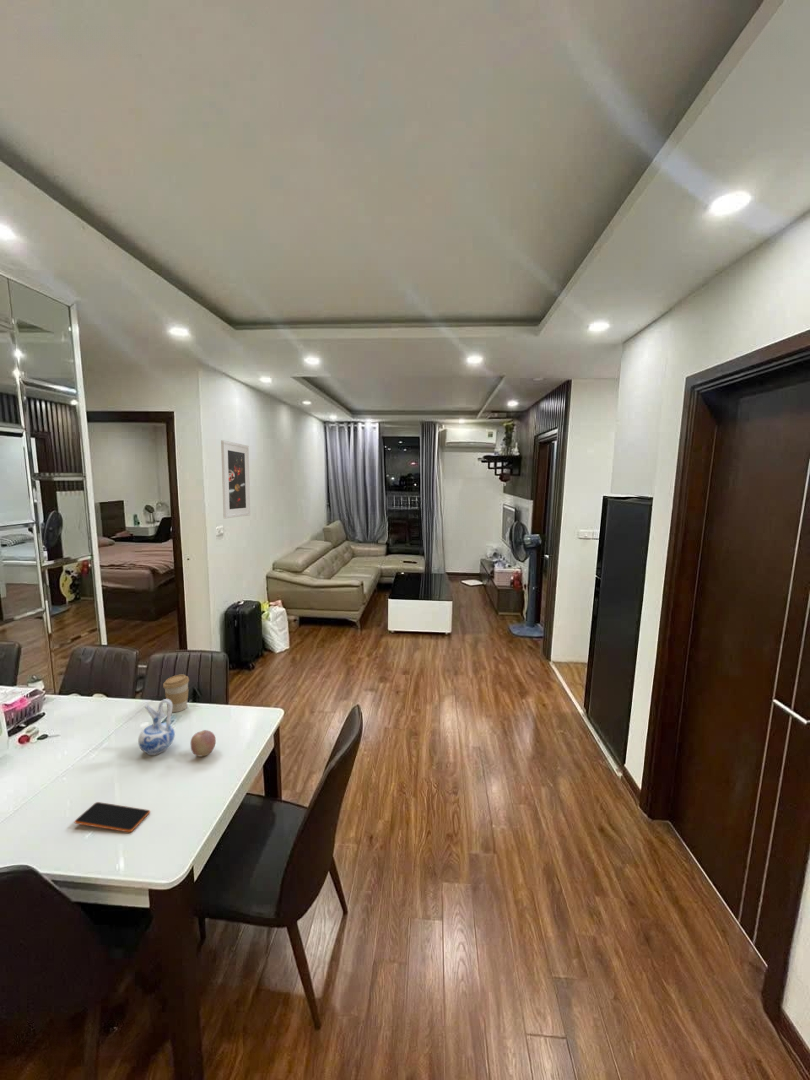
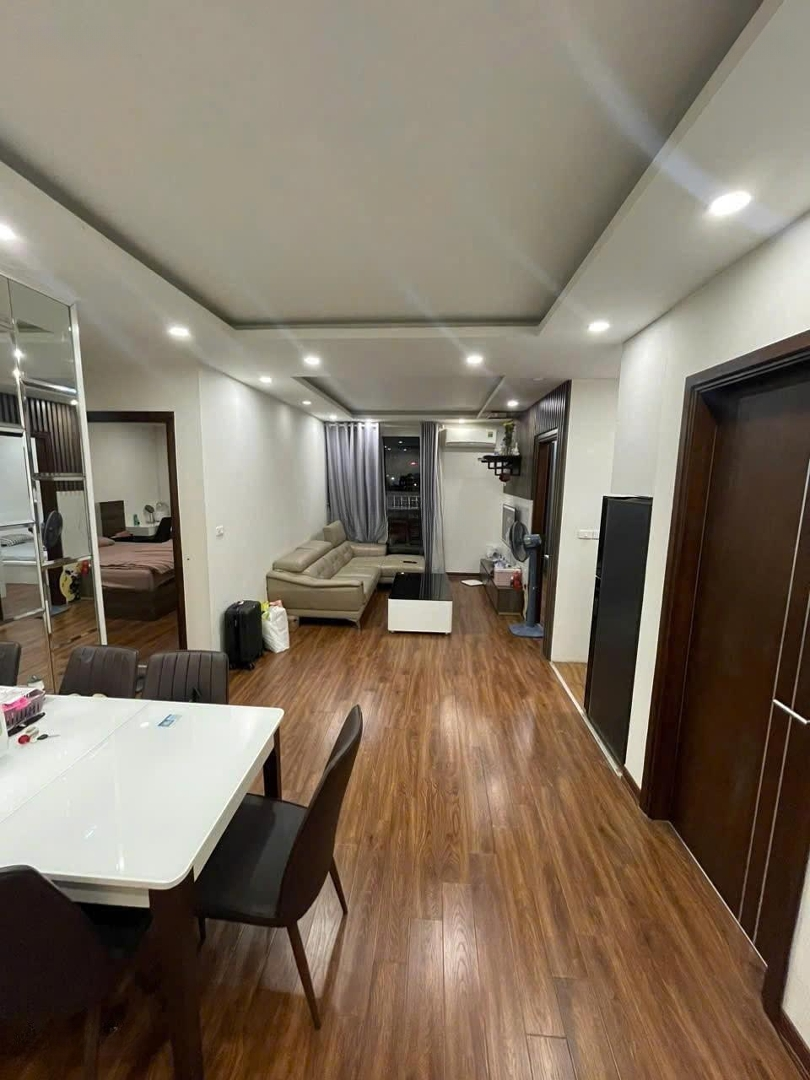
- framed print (236, 480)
- coffee cup (176, 692)
- fruit (203, 743)
- smartphone (113, 816)
- ceramic pitcher (156, 725)
